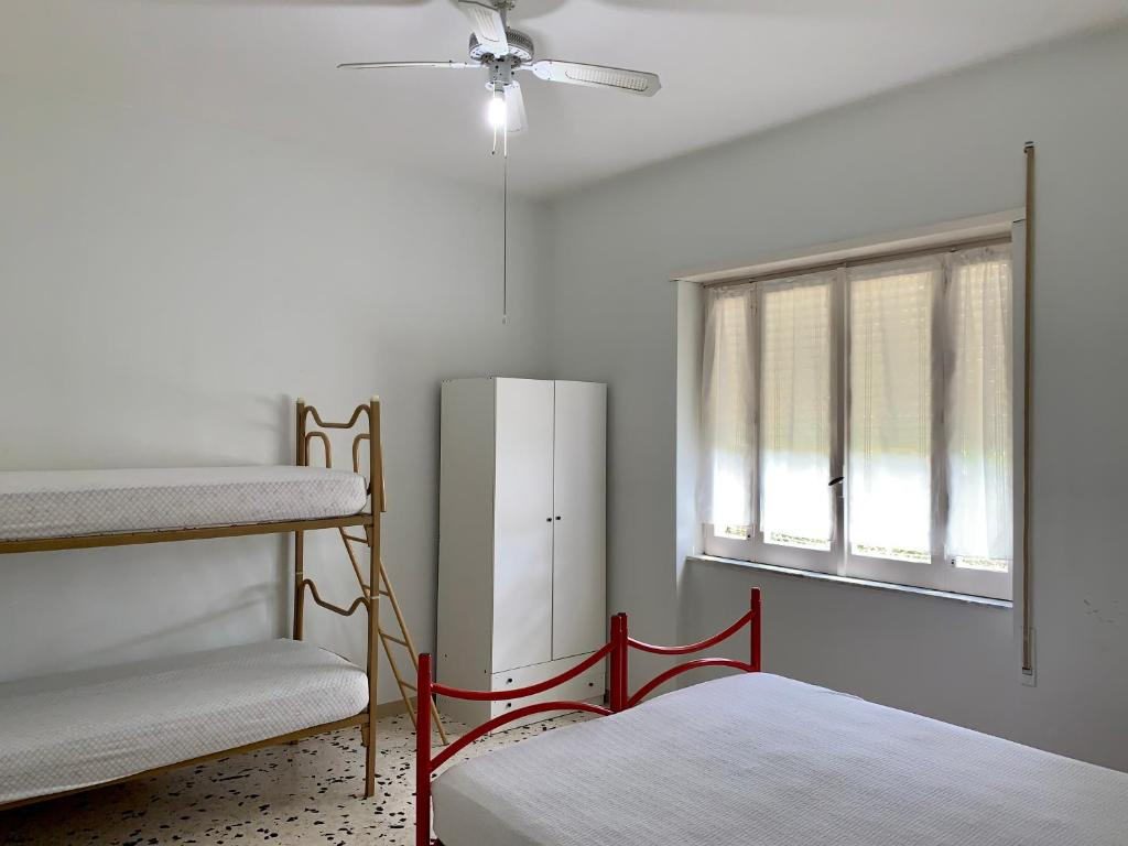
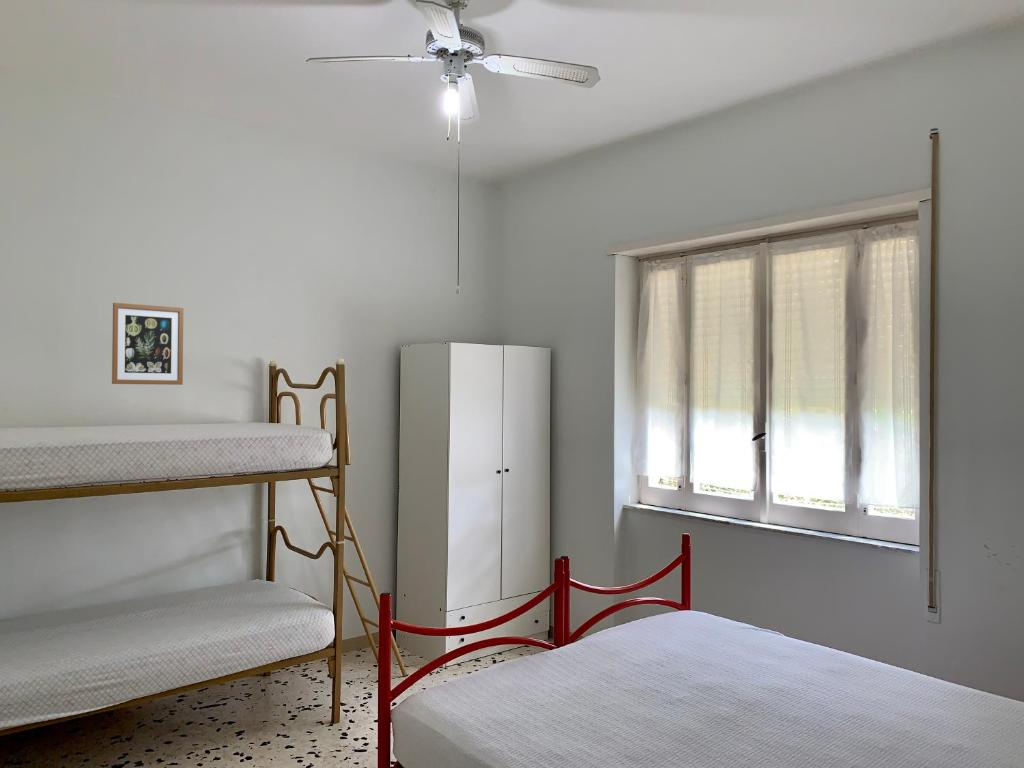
+ wall art (148, 344)
